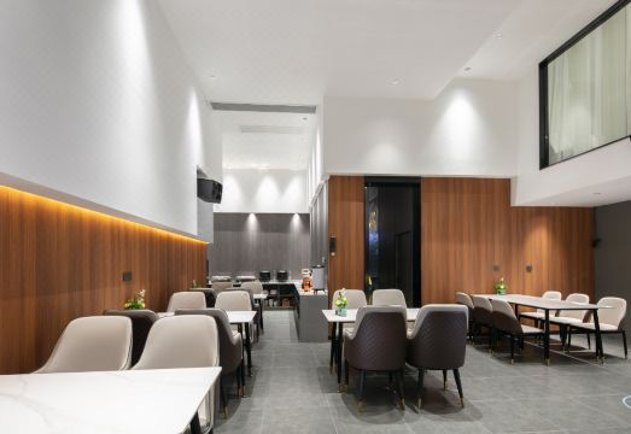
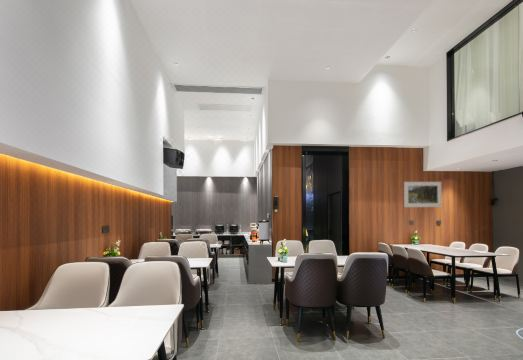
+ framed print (422, 194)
